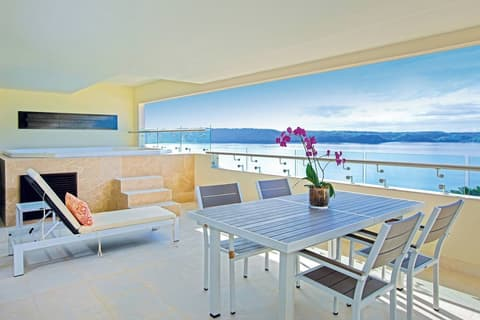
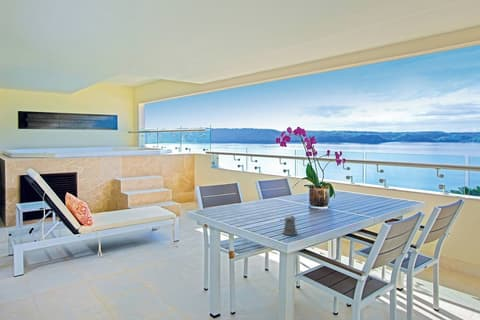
+ pepper shaker (288, 224)
